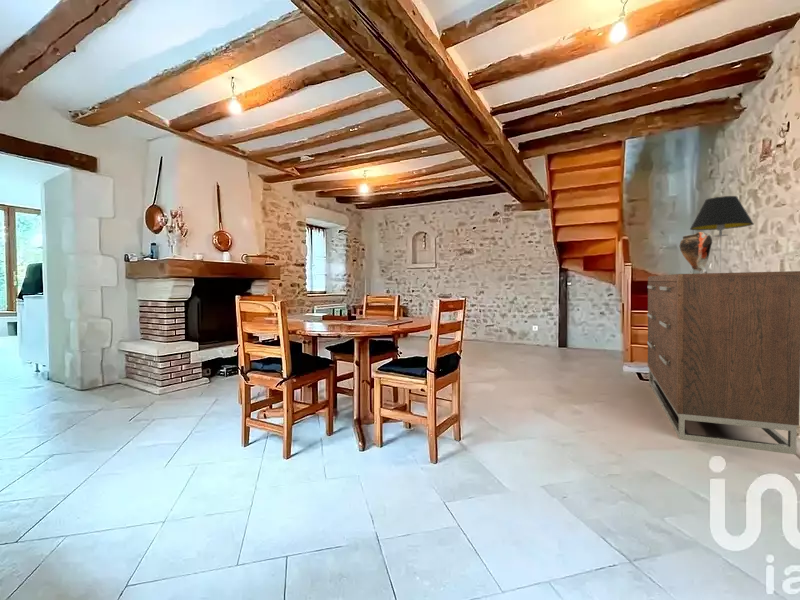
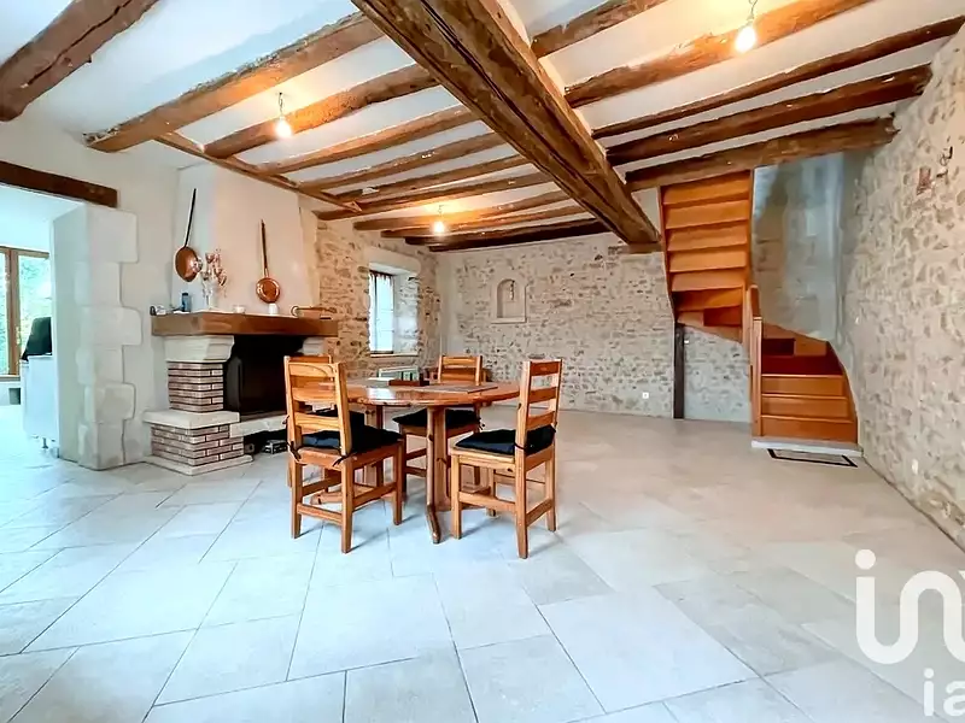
- table lamp (720, 235)
- dresser (701, 342)
- vase (695, 253)
